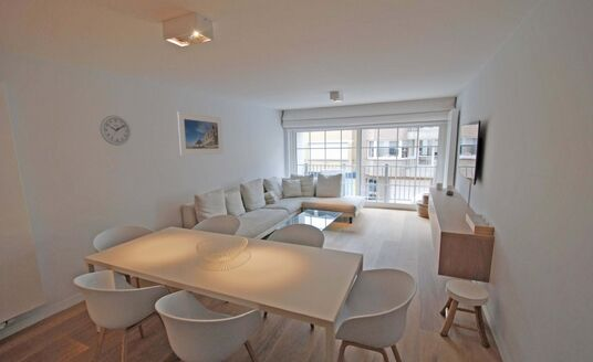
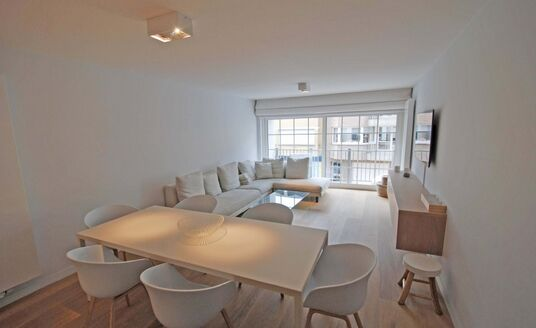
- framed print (202, 135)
- wall clock (116, 130)
